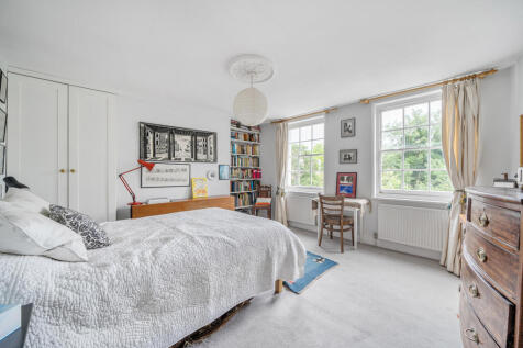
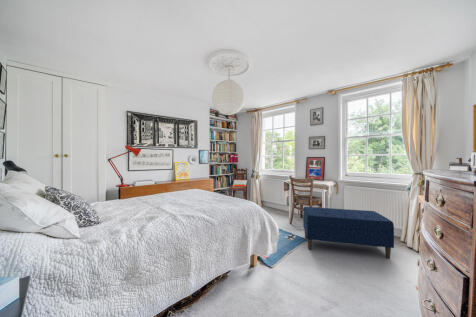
+ bench (342, 229)
